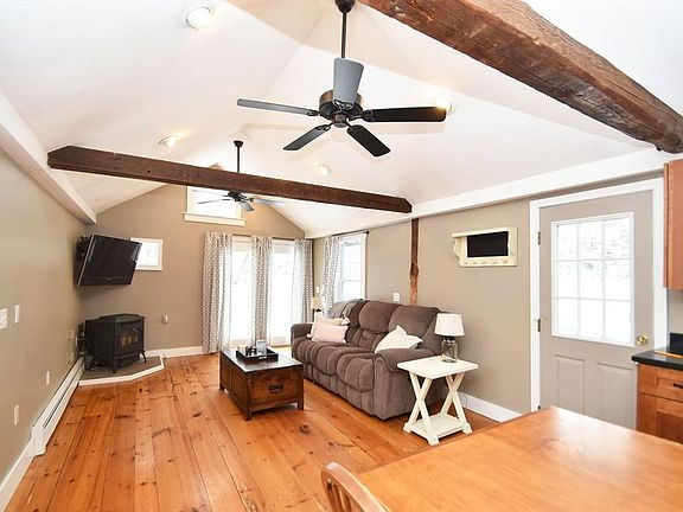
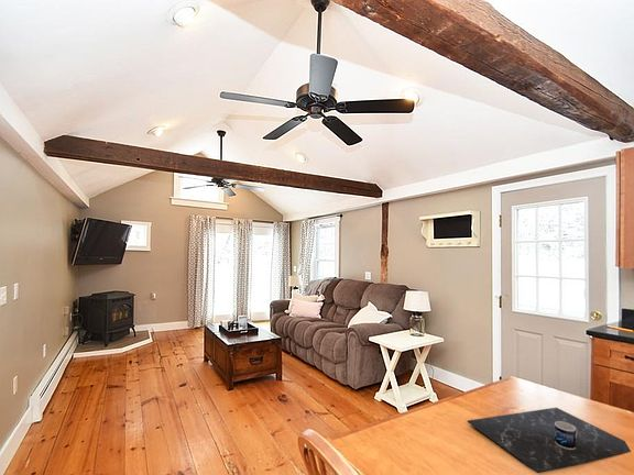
+ placemat (548, 424)
